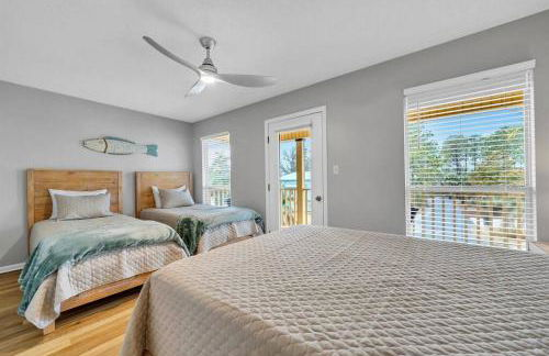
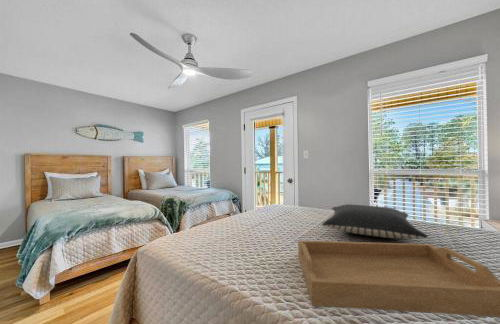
+ pillow (368, 219)
+ serving tray (381, 266)
